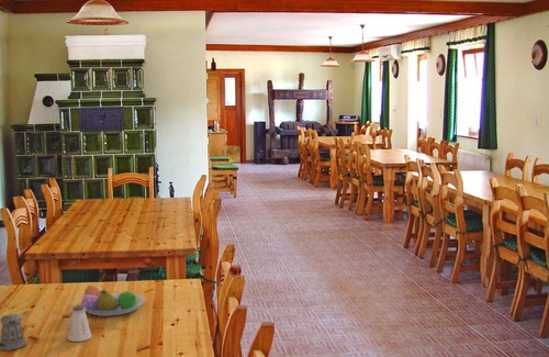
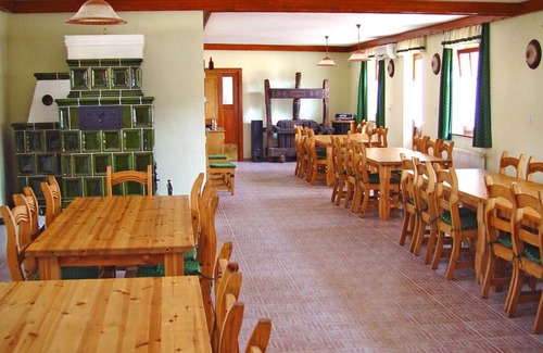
- pepper shaker (13, 328)
- fruit bowl (113, 295)
- saltshaker (78, 322)
